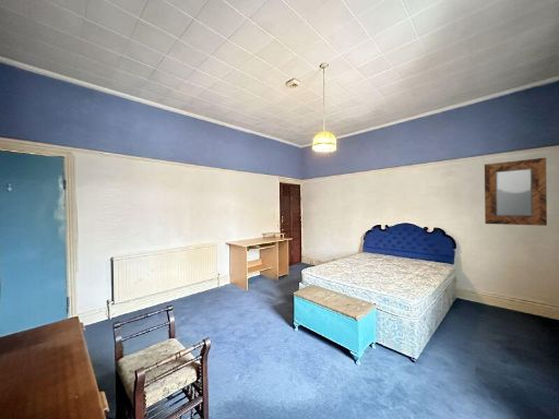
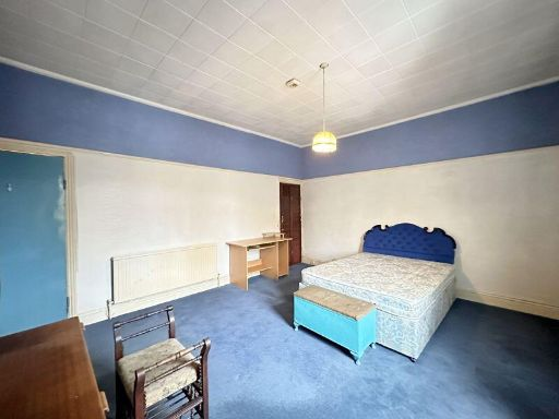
- home mirror (513, 192)
